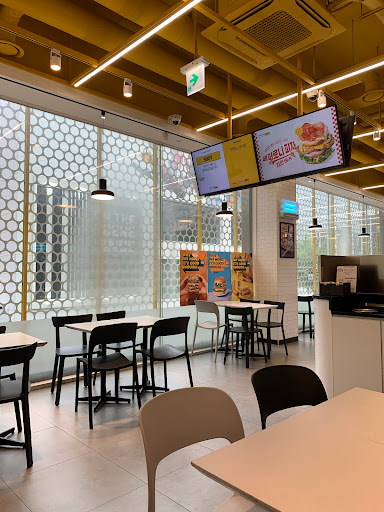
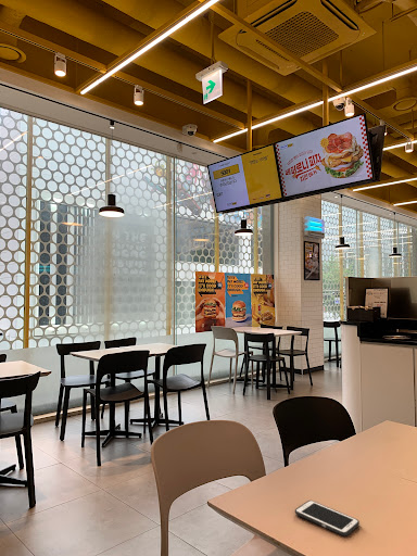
+ cell phone (326, 517)
